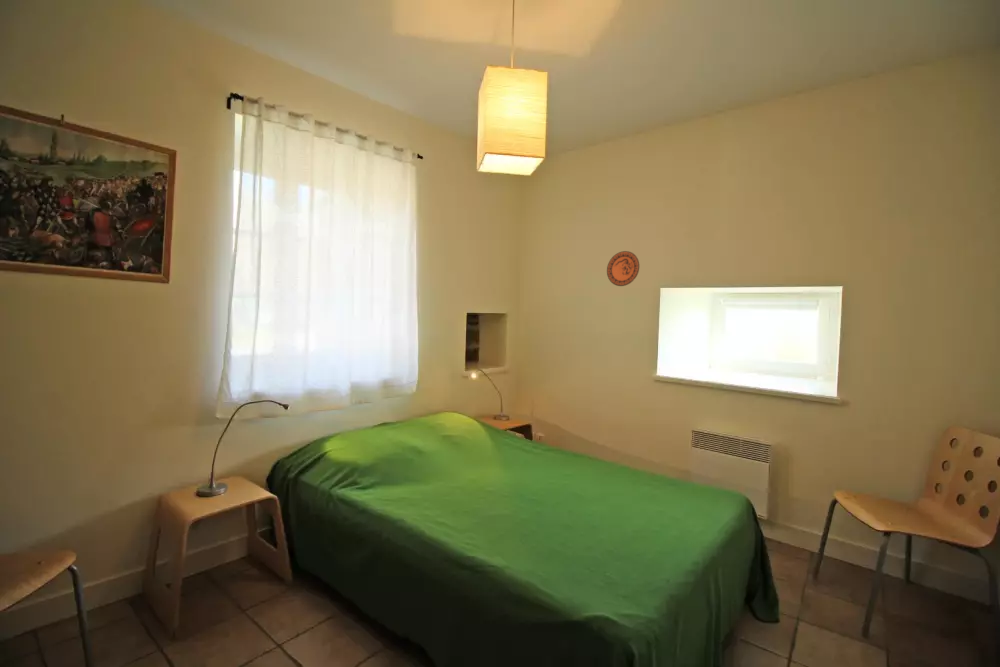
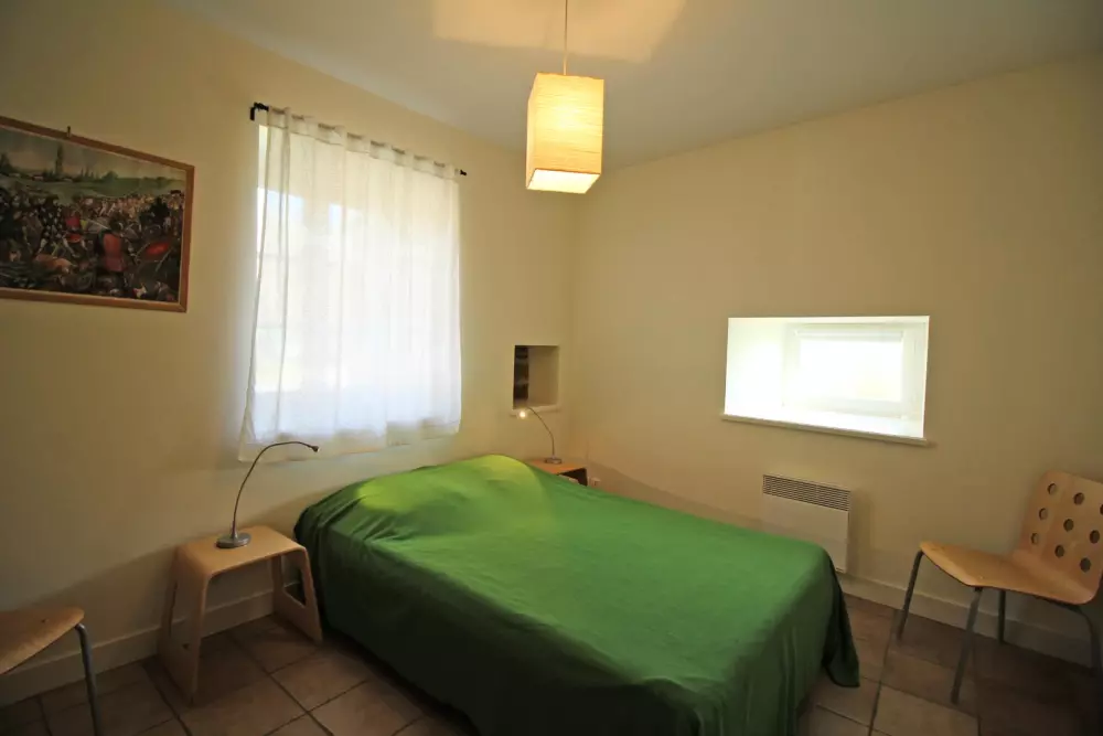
- decorative plate (622, 268)
